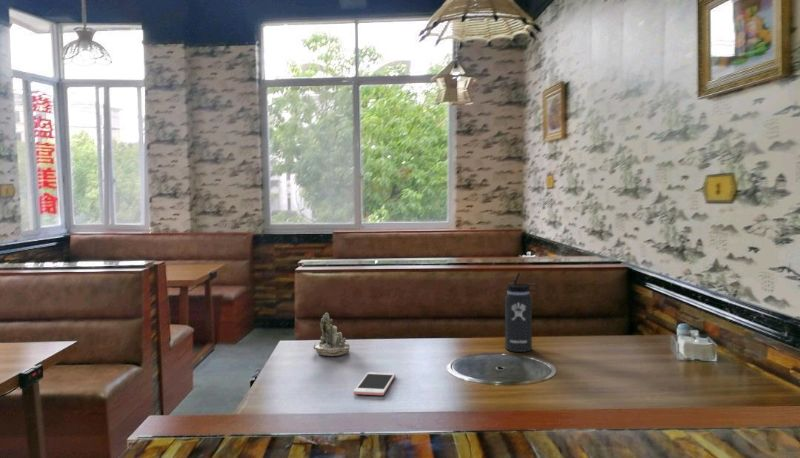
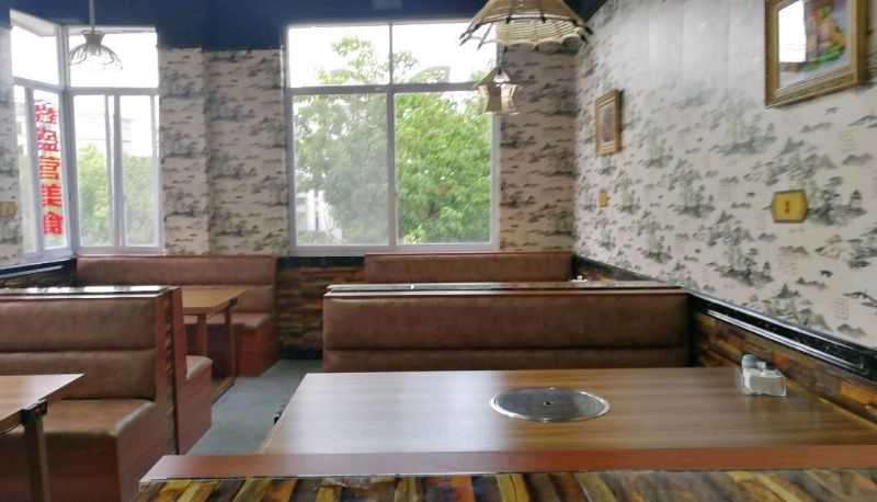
- cell phone (375, 383)
- succulent planter (332, 331)
- thermos bottle (521, 310)
